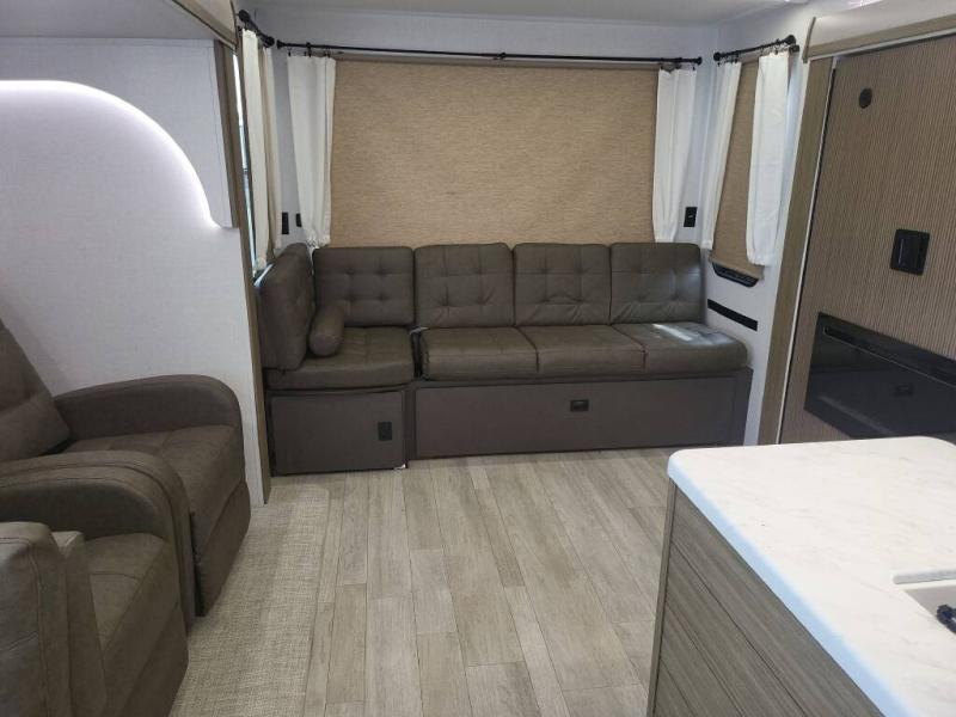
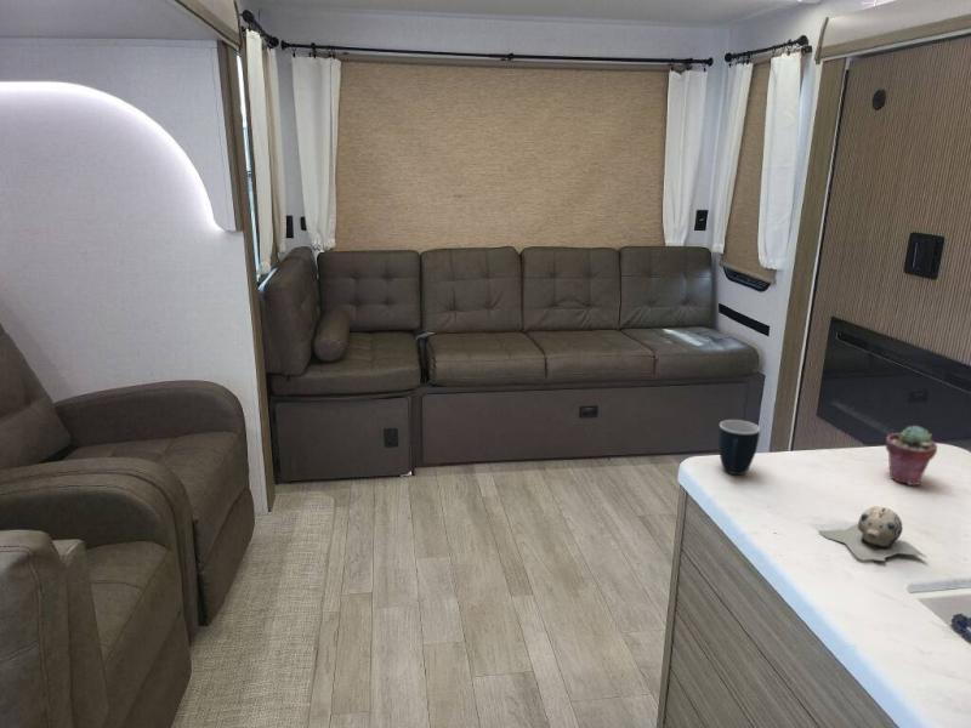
+ potted succulent (909, 451)
+ piggy bank (868, 524)
+ mug (736, 451)
